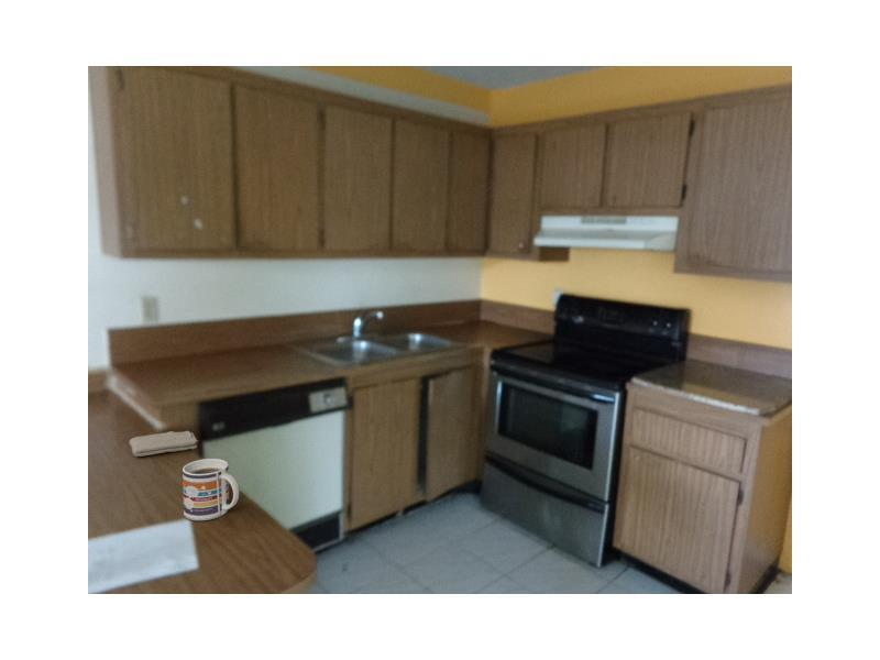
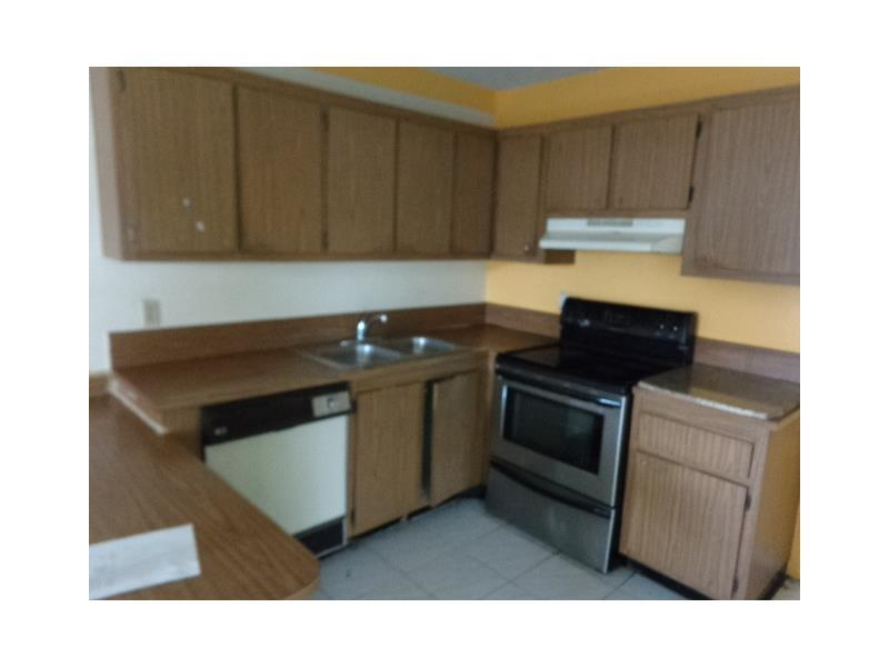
- washcloth (164, 442)
- mug (209, 490)
